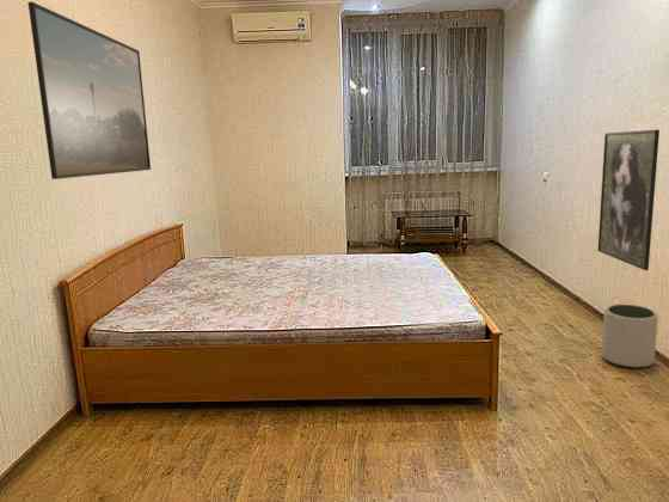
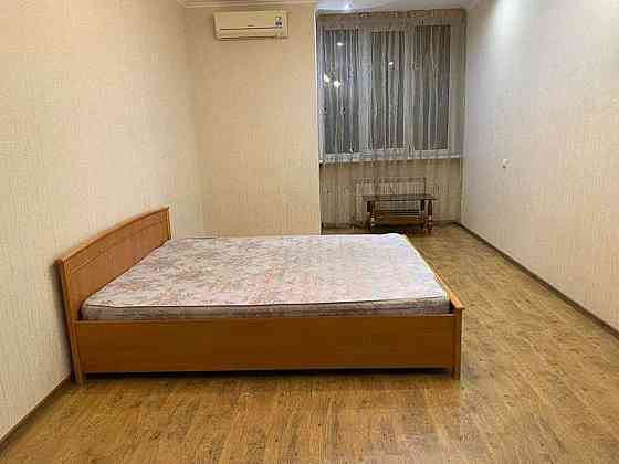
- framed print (625, 196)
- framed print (103, 104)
- plant pot (628, 335)
